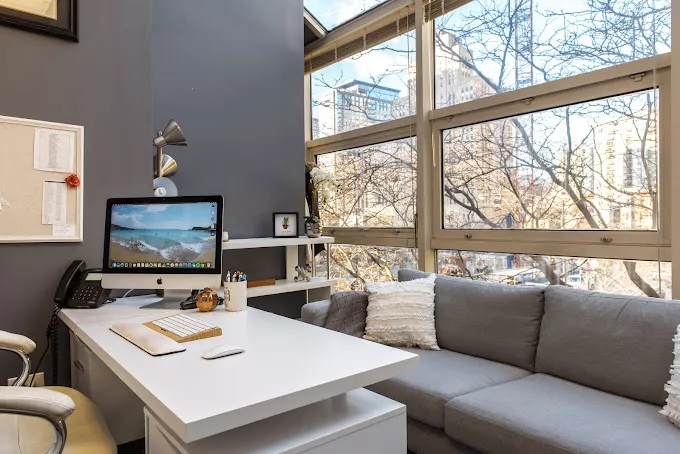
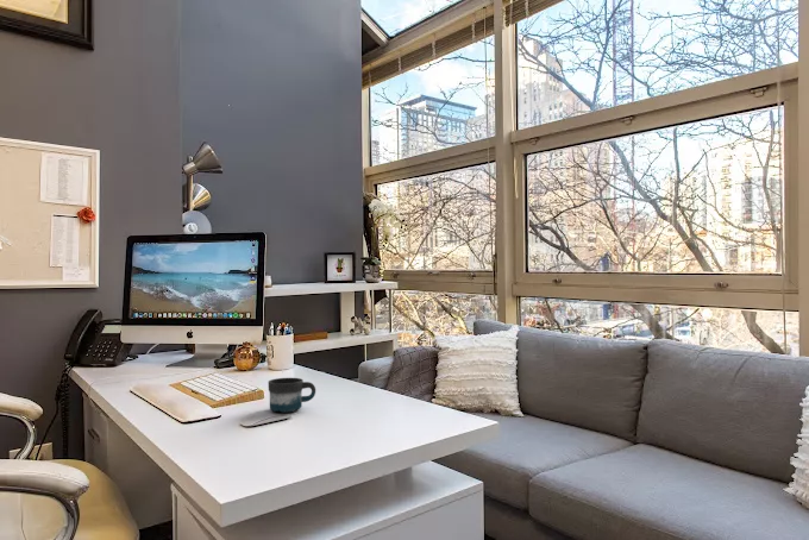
+ mug (289, 394)
